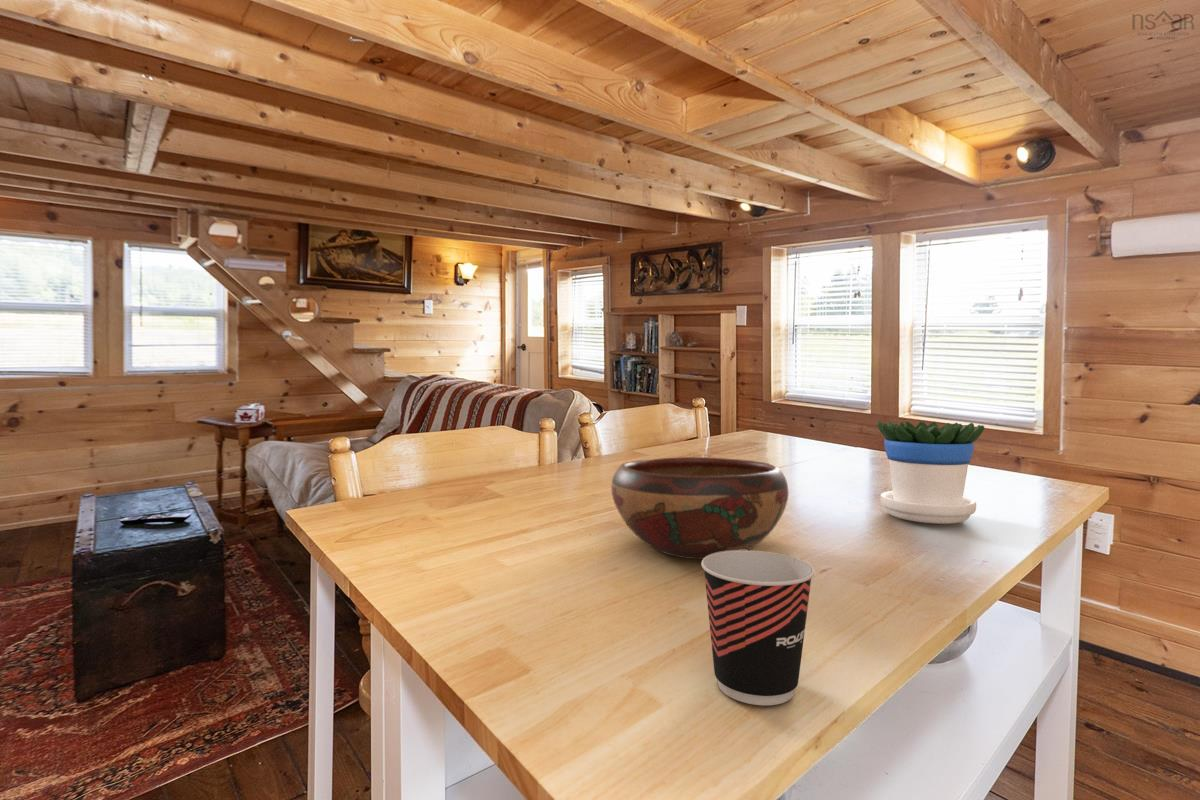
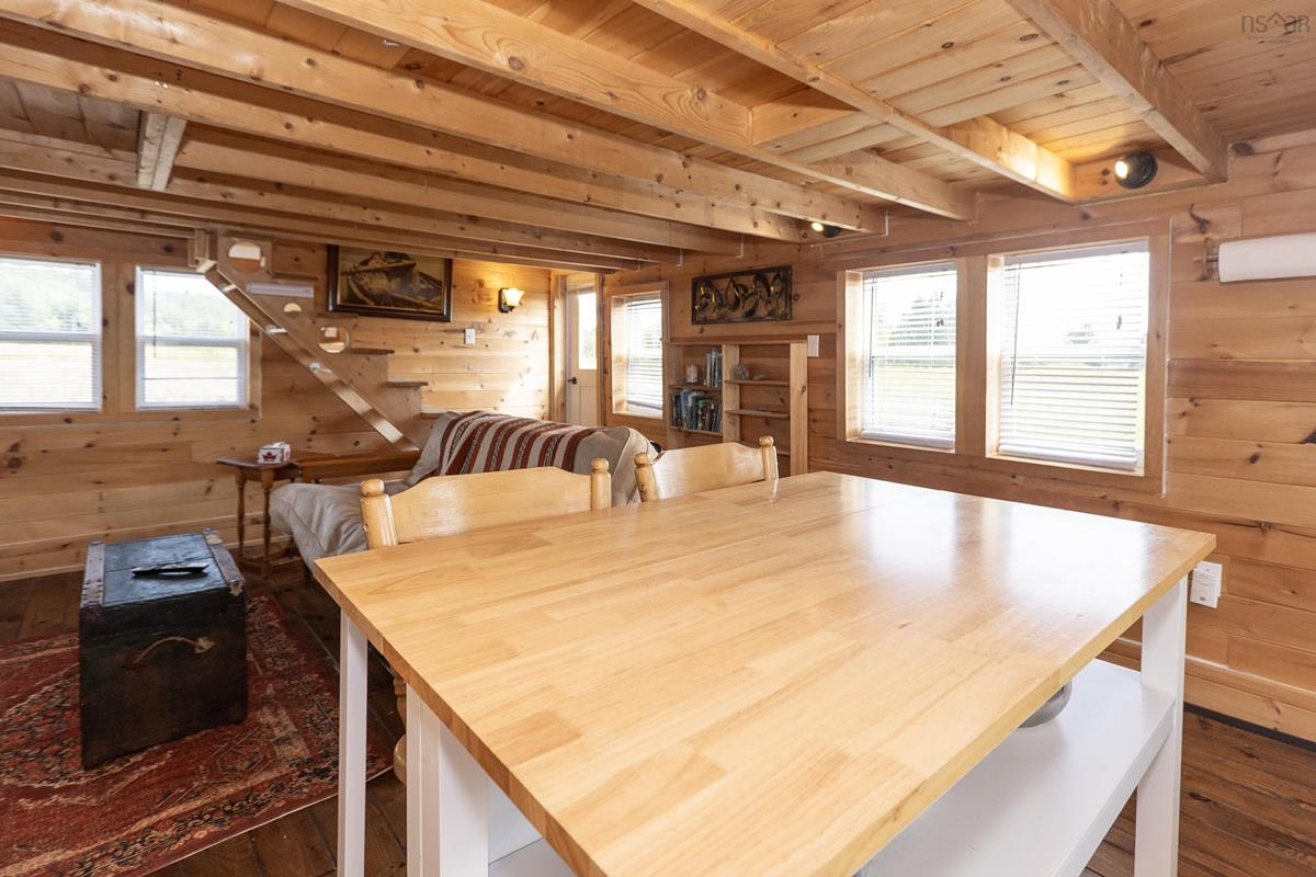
- decorative bowl (697, 505)
- flowerpot (927, 470)
- cup (756, 625)
